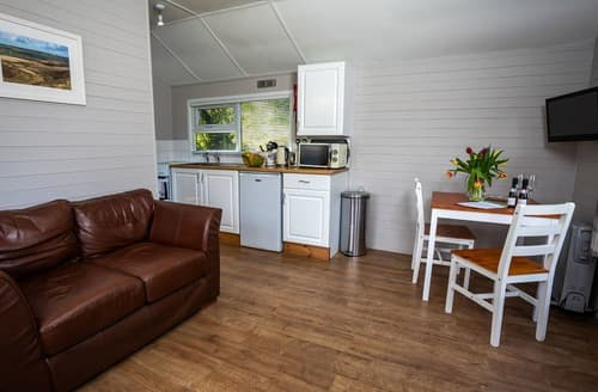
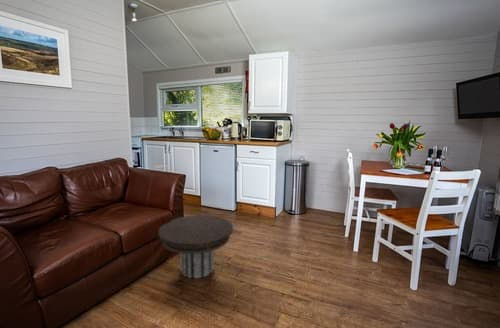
+ side table (197, 248)
